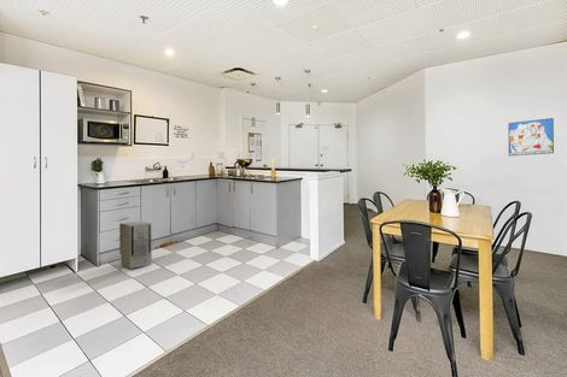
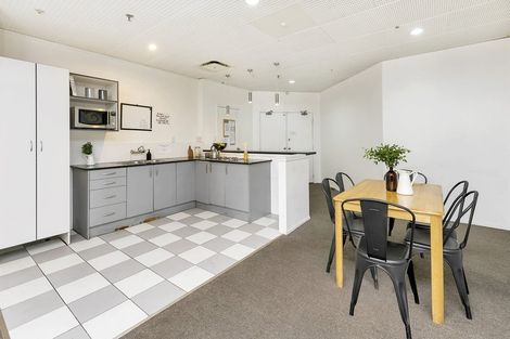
- wall art (530, 137)
- air purifier (135, 243)
